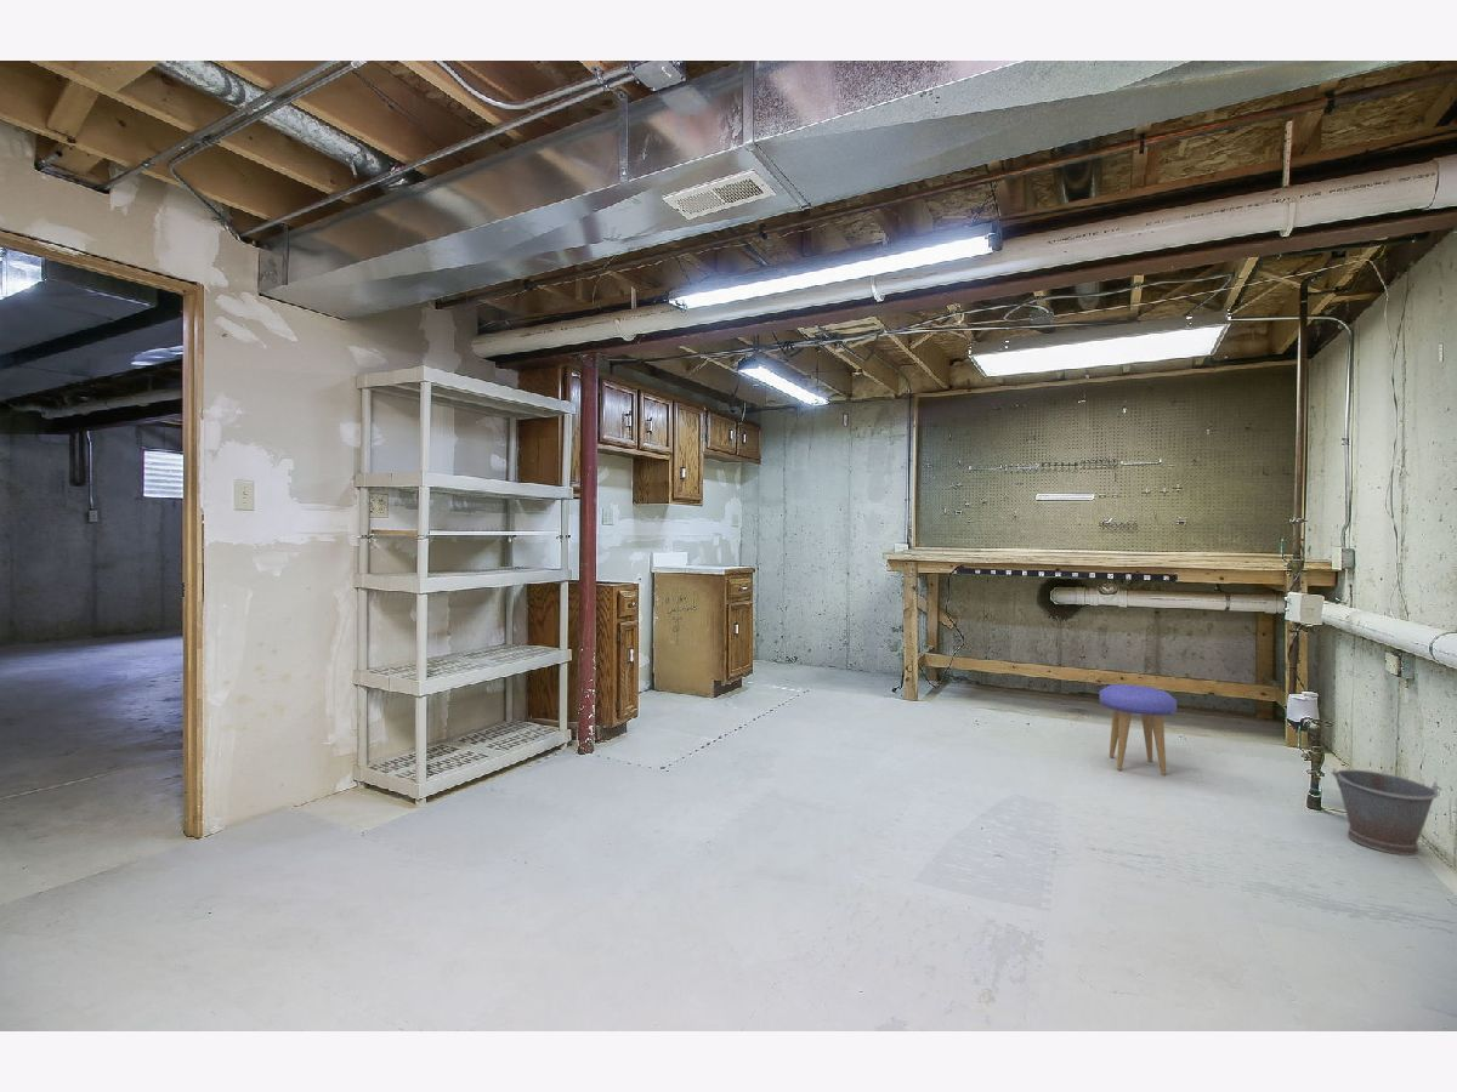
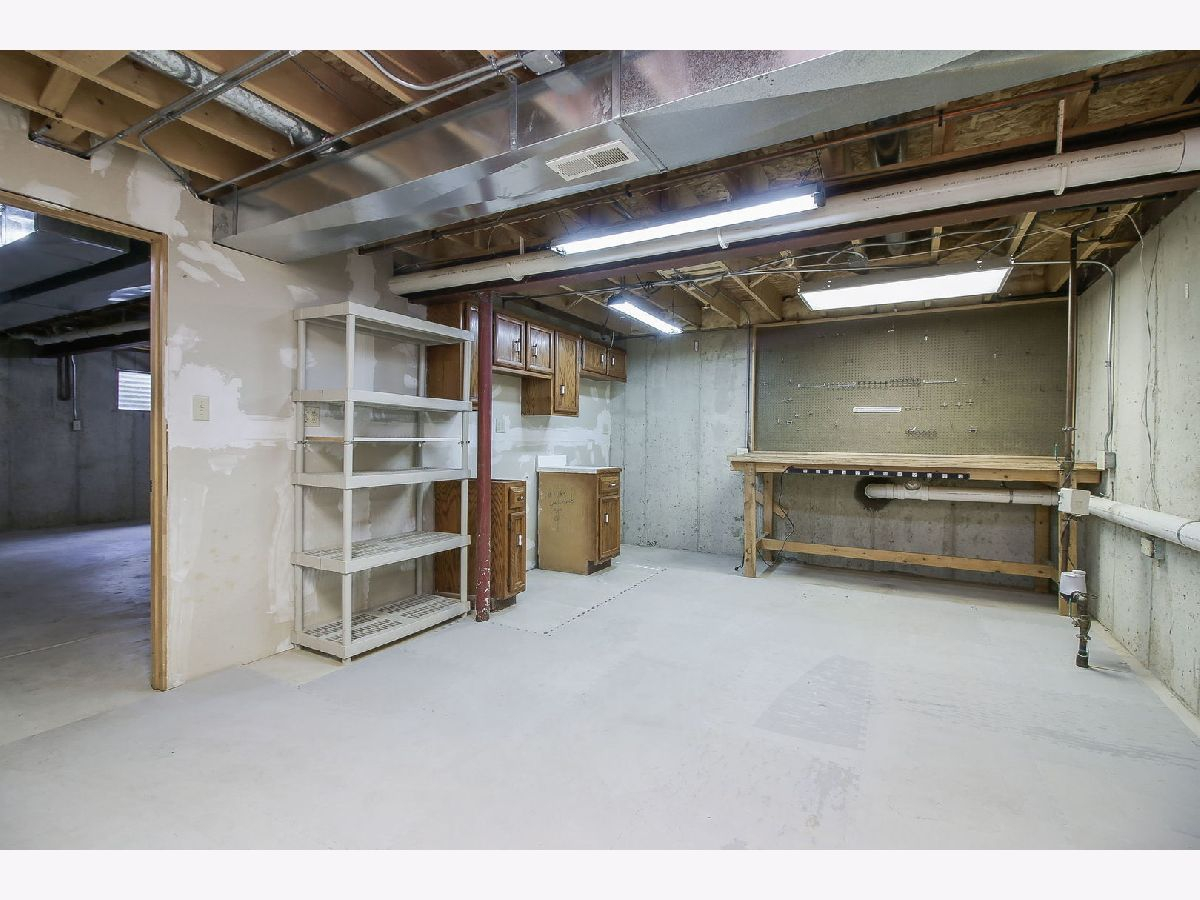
- stool (1143, 727)
- bucket (1382, 808)
